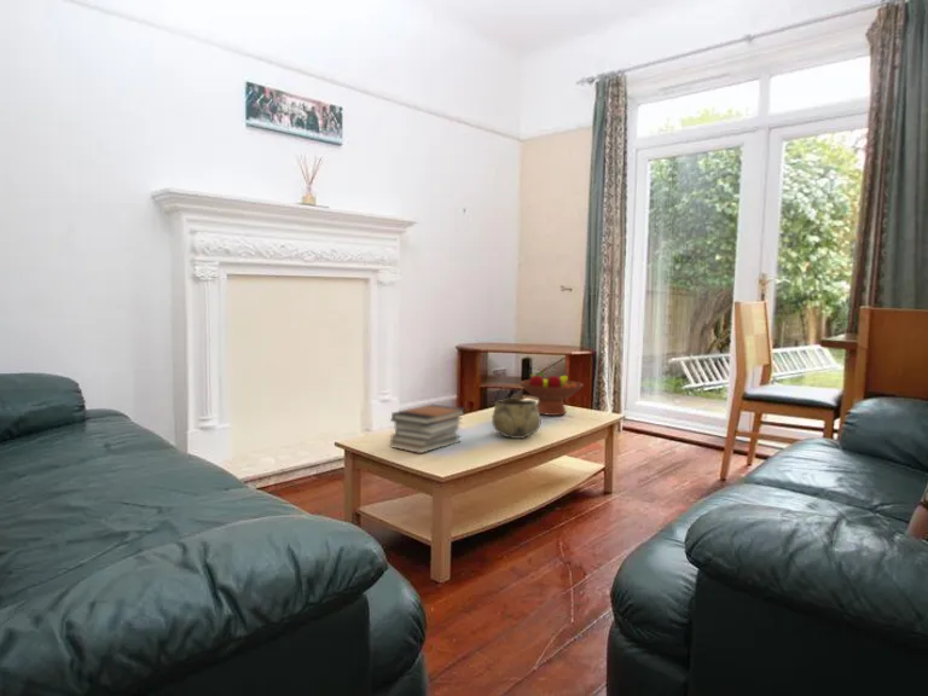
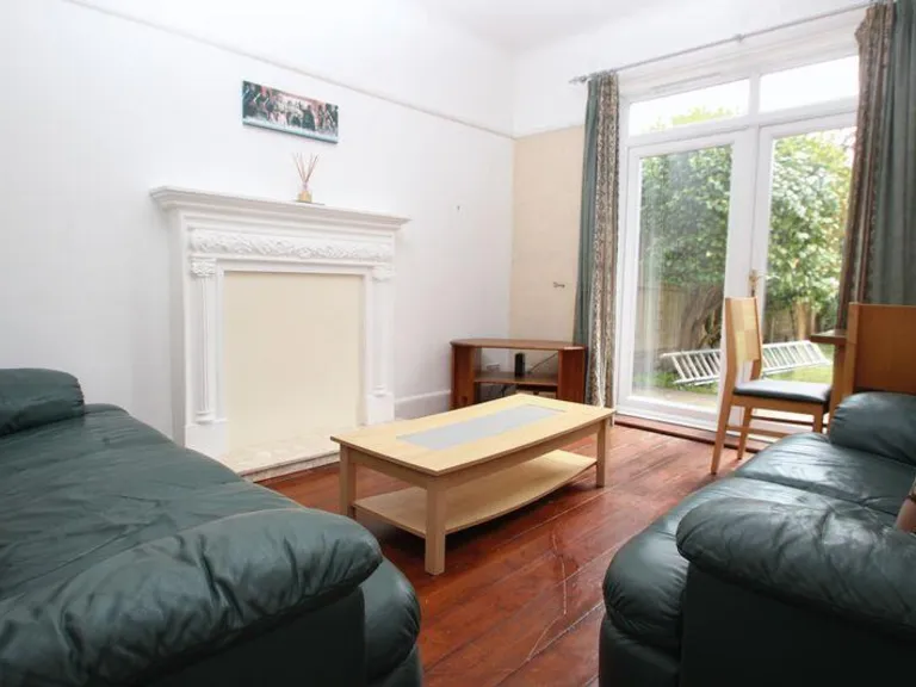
- fruit bowl (551, 392)
- book stack (428, 427)
- decorative bowl (515, 418)
